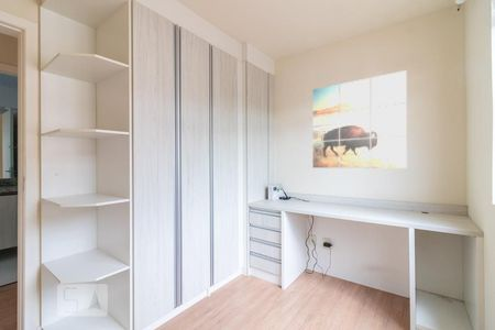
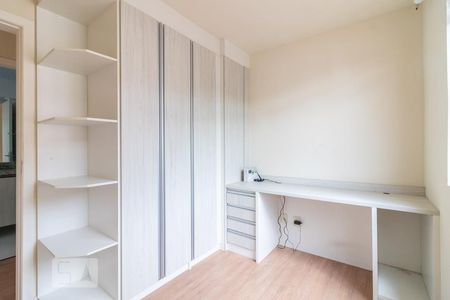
- wall art (354, 124)
